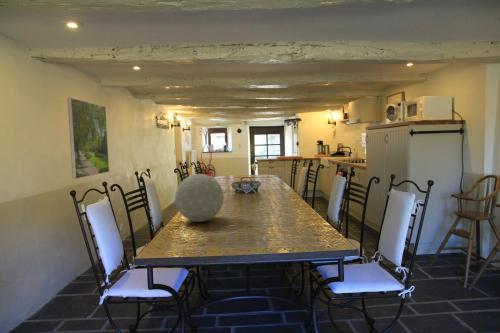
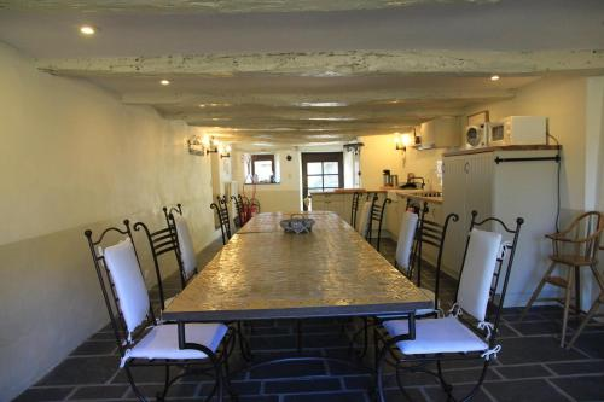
- decorative orb (199, 197)
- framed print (90, 139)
